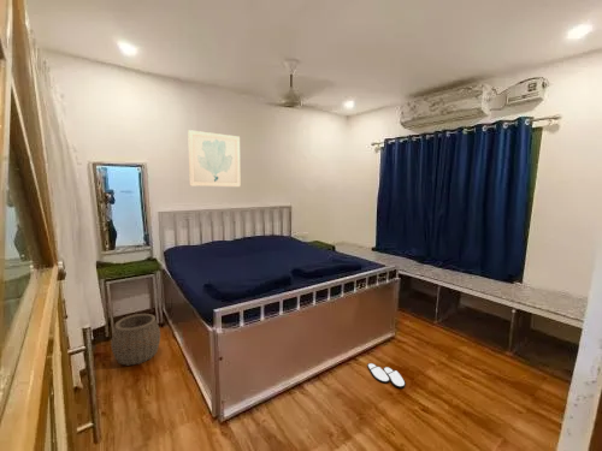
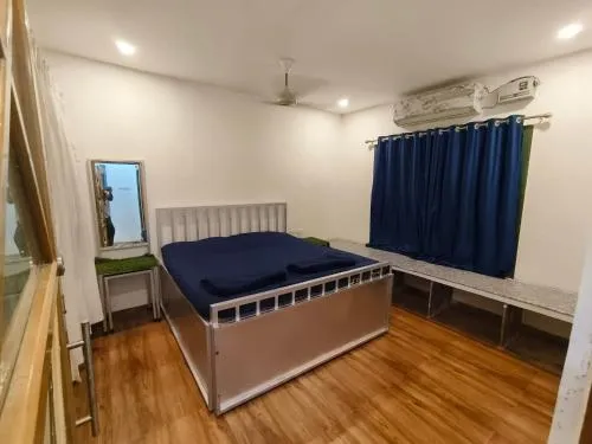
- woven basket (136, 338)
- slippers (385, 372)
- wall art (216, 160)
